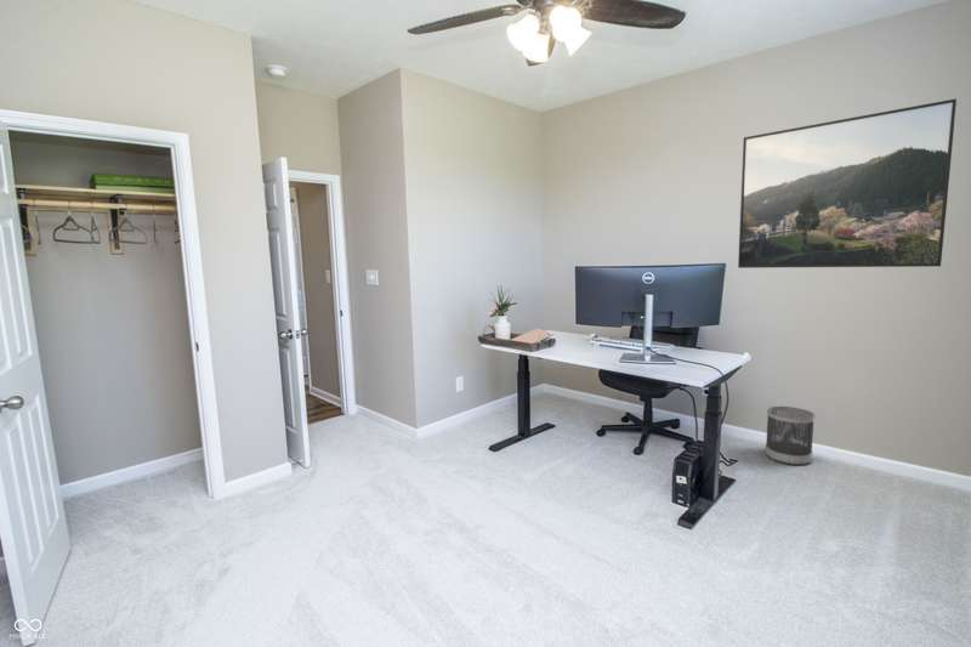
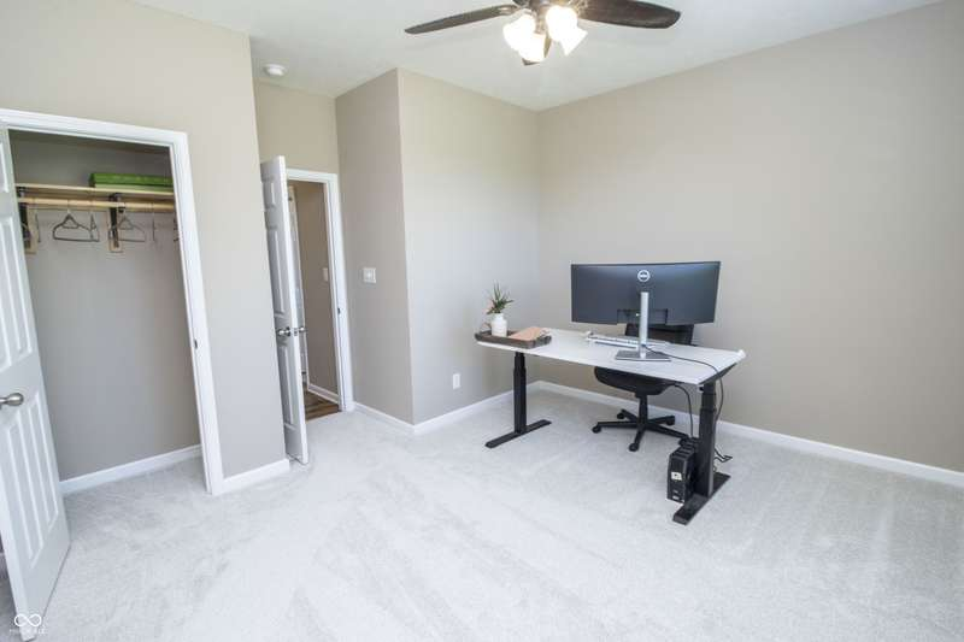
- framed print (831, 194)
- wastebasket (789, 435)
